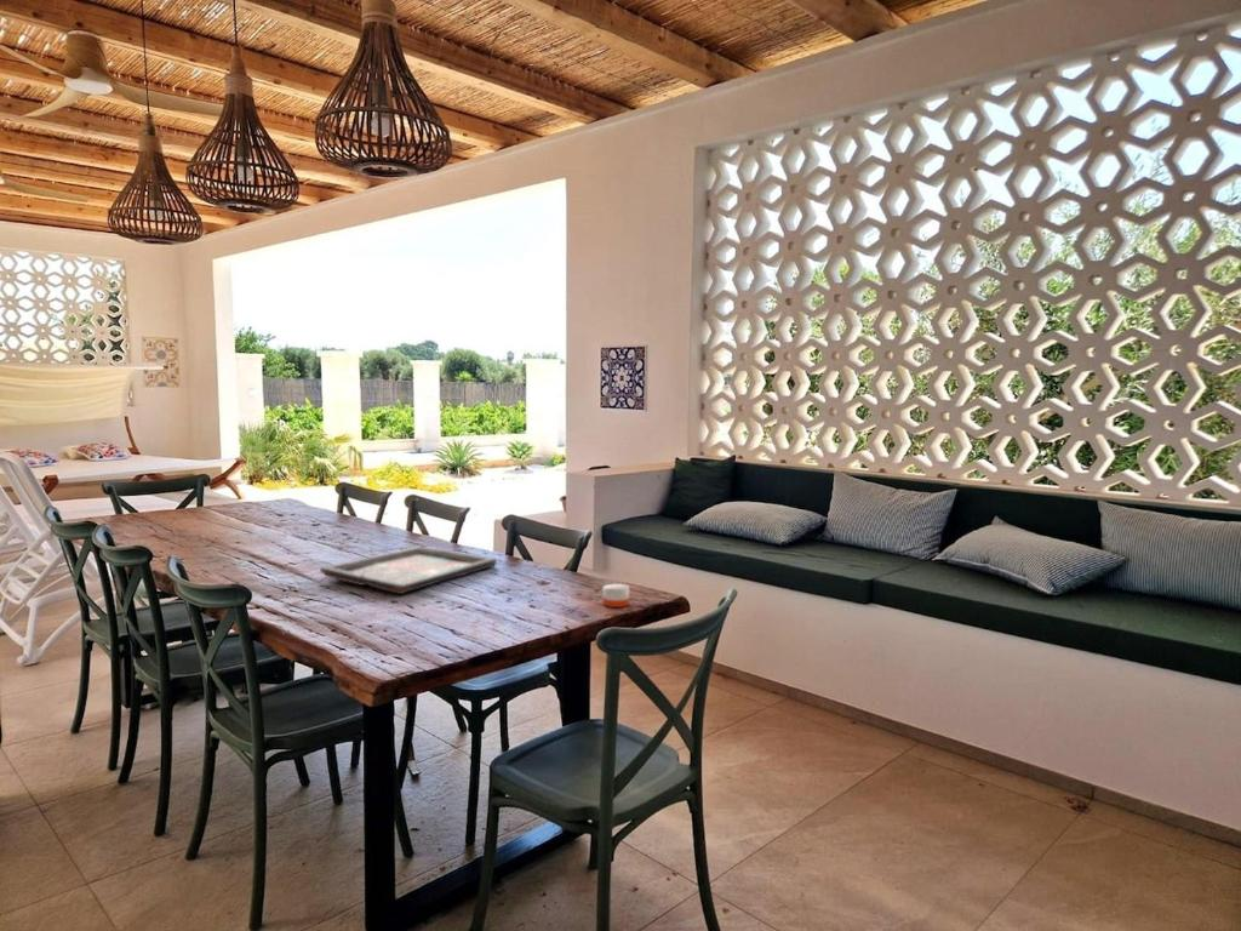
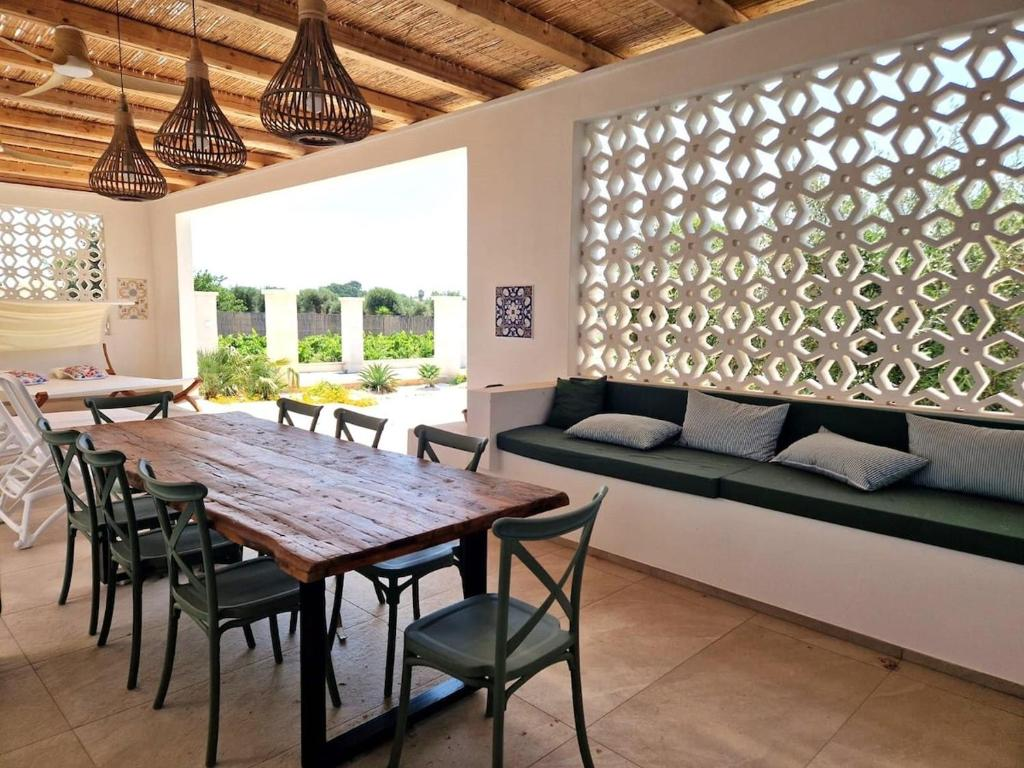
- candle (616, 586)
- decorative tray (411, 567)
